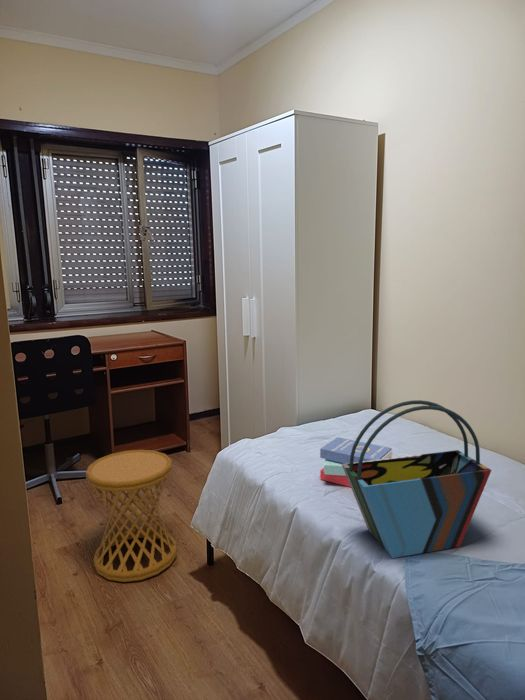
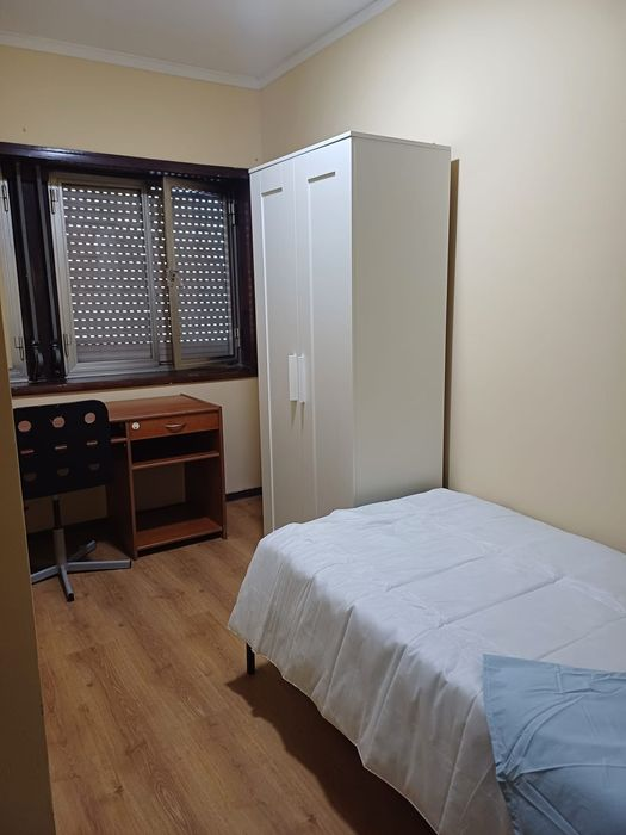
- tote bag (414, 472)
- side table (133, 511)
- book (354, 462)
